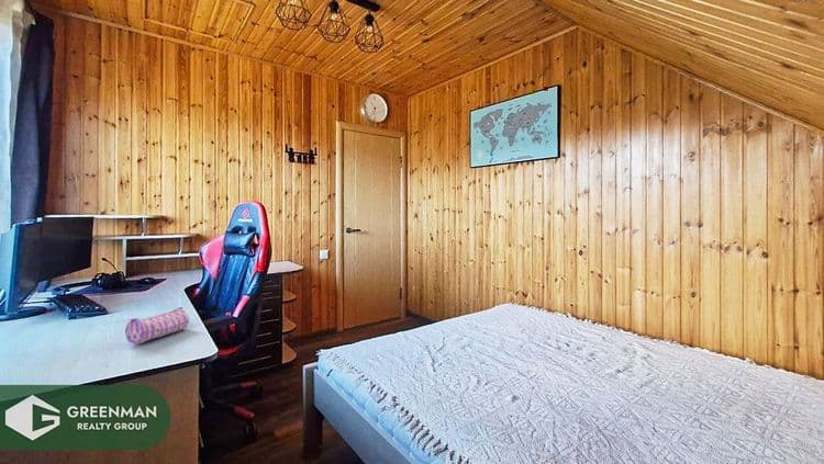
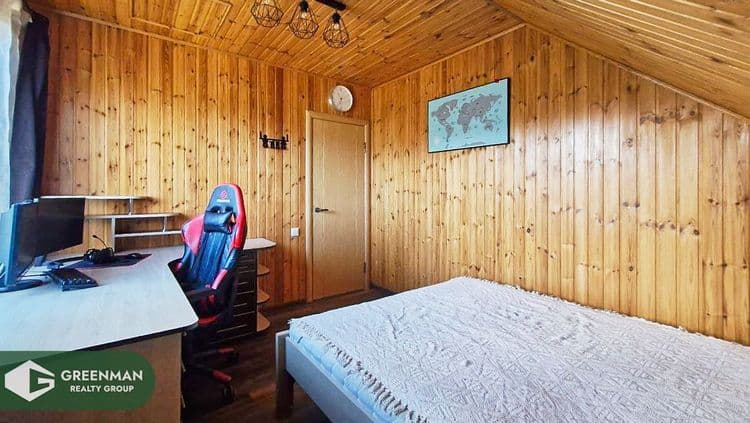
- pencil case (159, 324)
